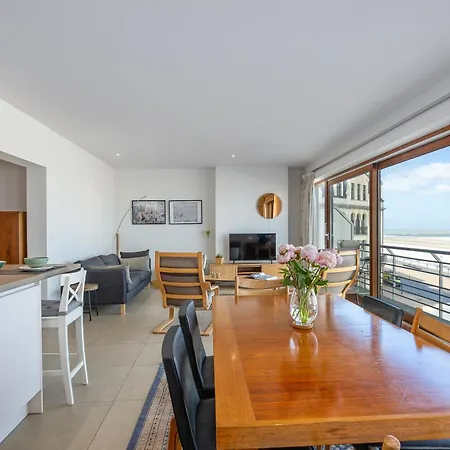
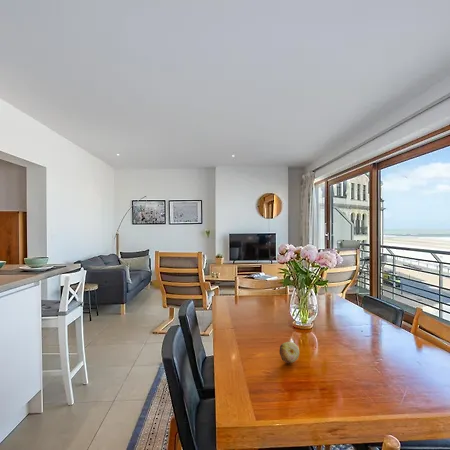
+ fruit (289, 352)
